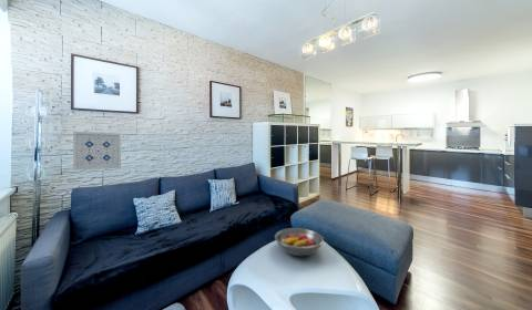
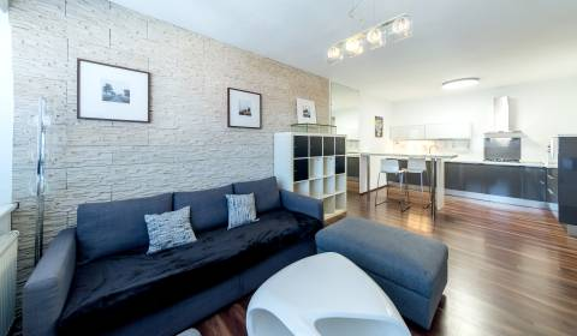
- fruit bowl (298, 241)
- wall art (98, 151)
